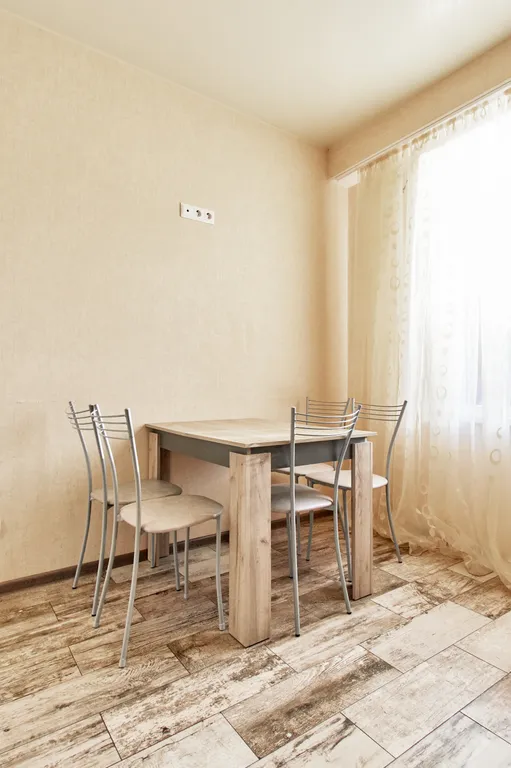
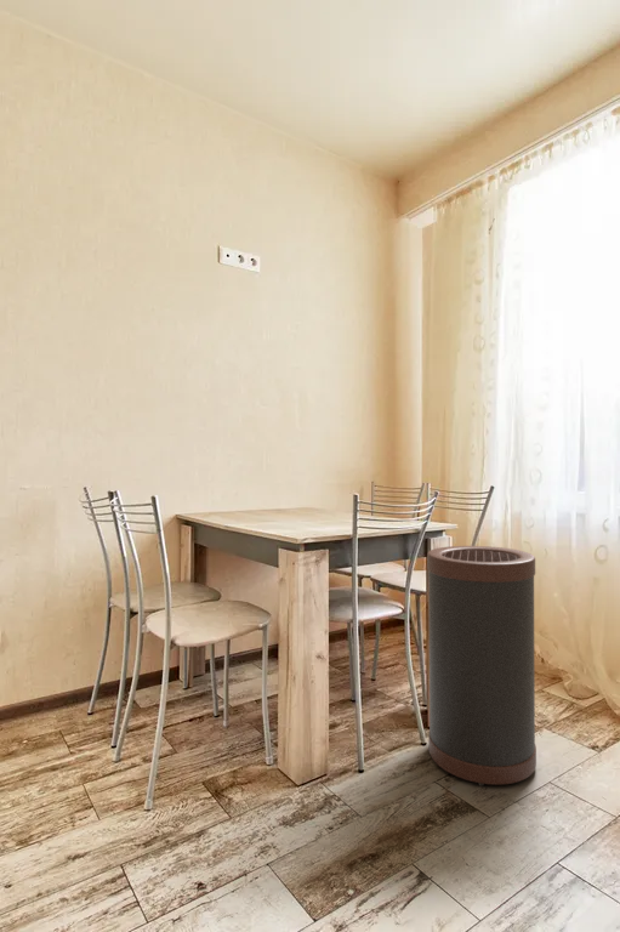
+ trash can (479, 657)
